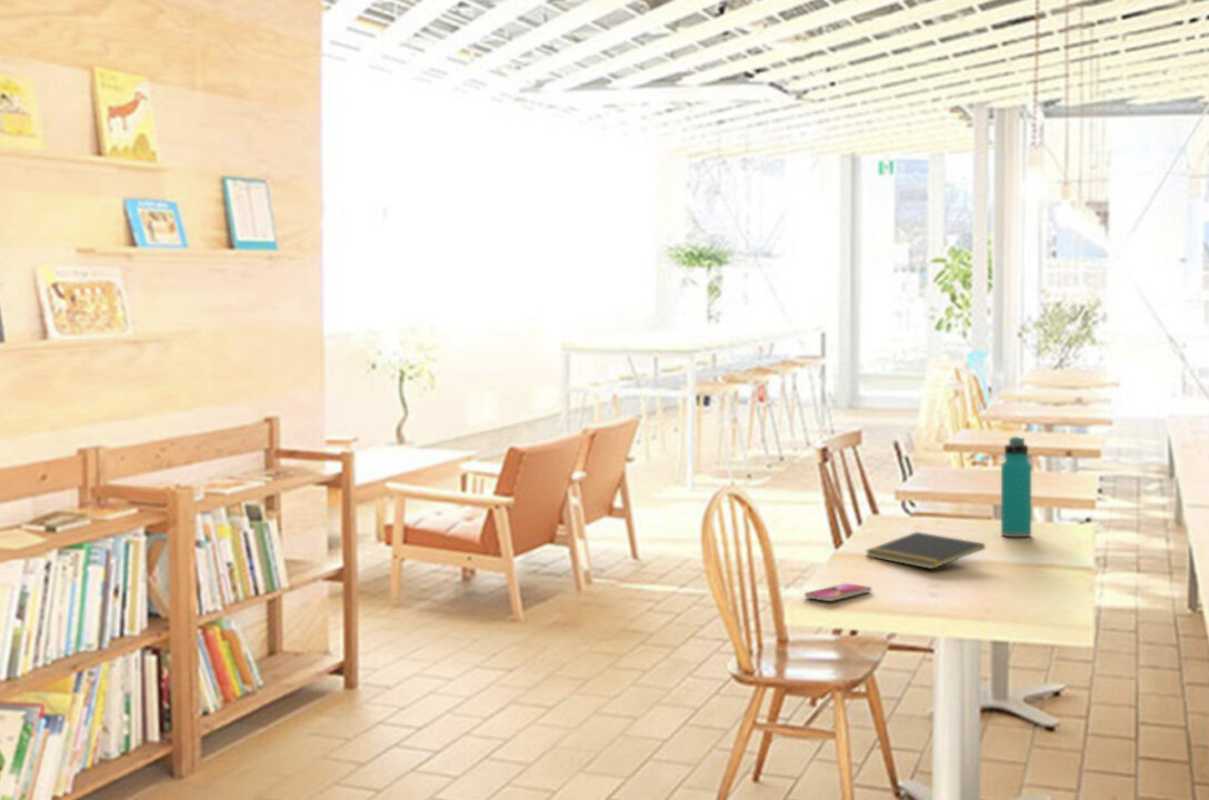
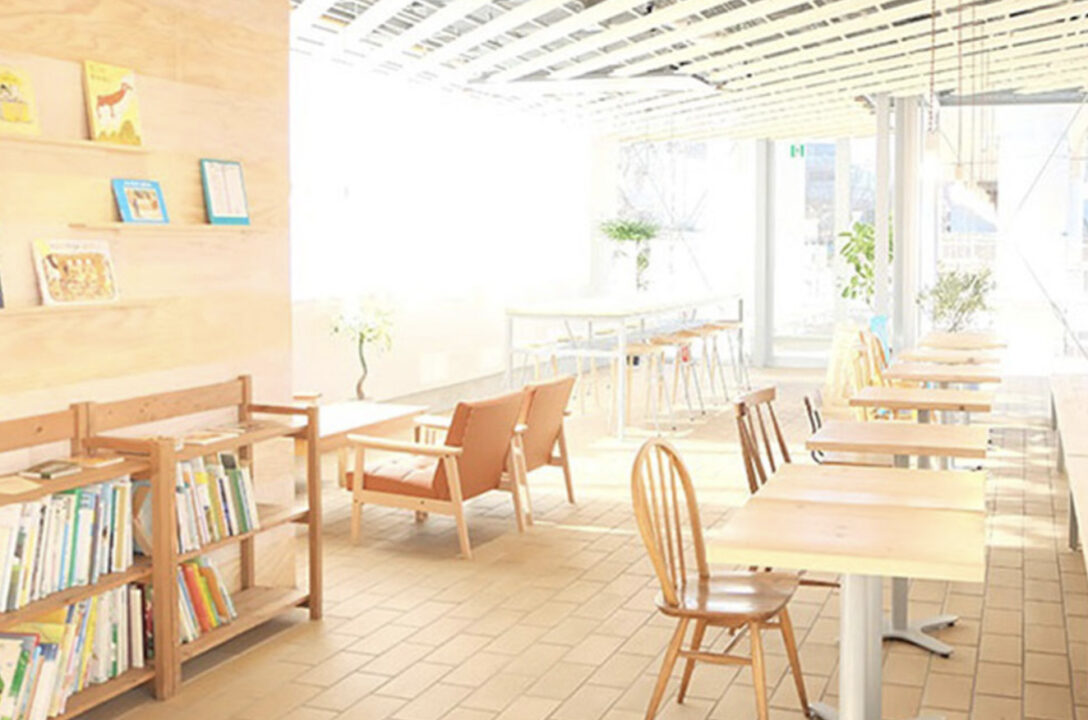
- water bottle (1016, 486)
- notepad (923, 549)
- smartphone (838, 592)
